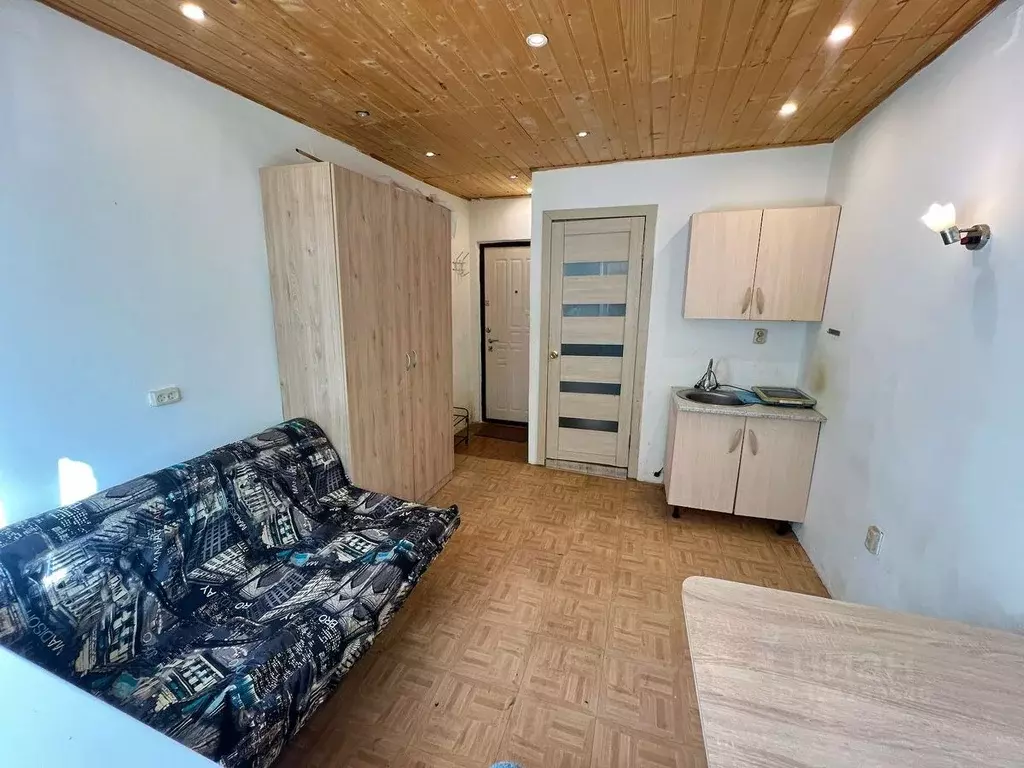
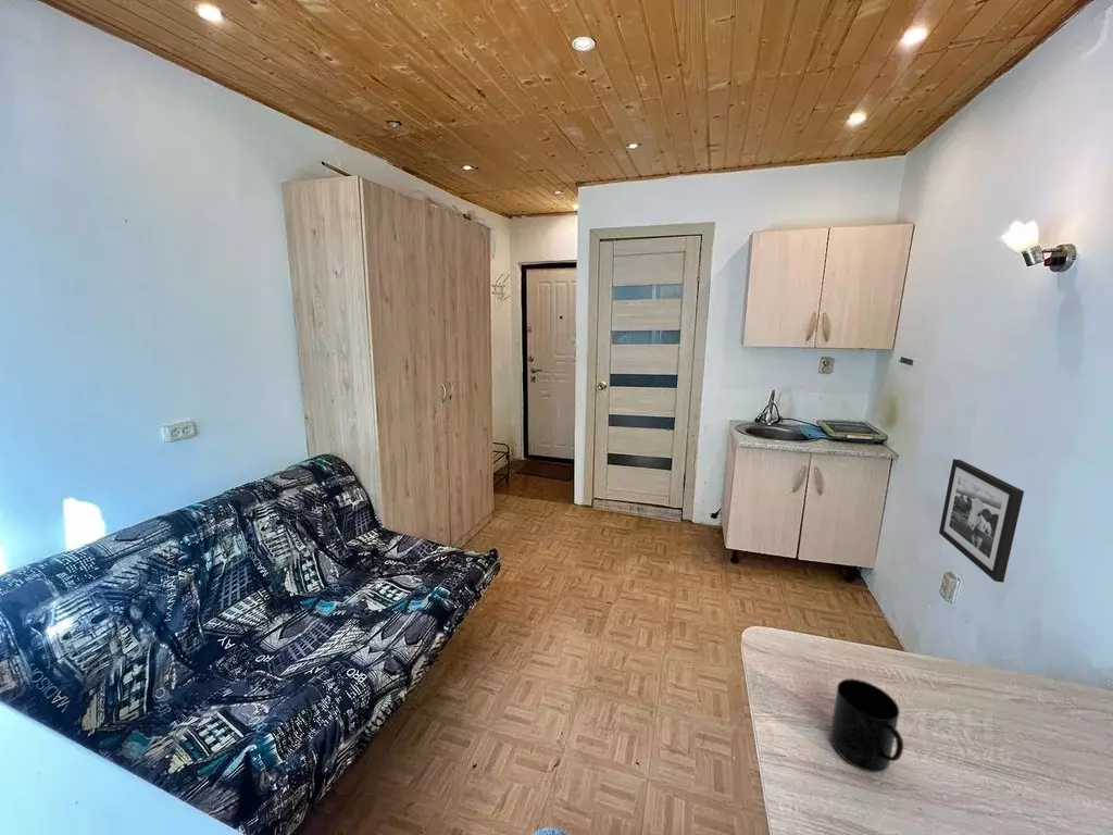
+ picture frame (975, 514)
+ mug (868, 731)
